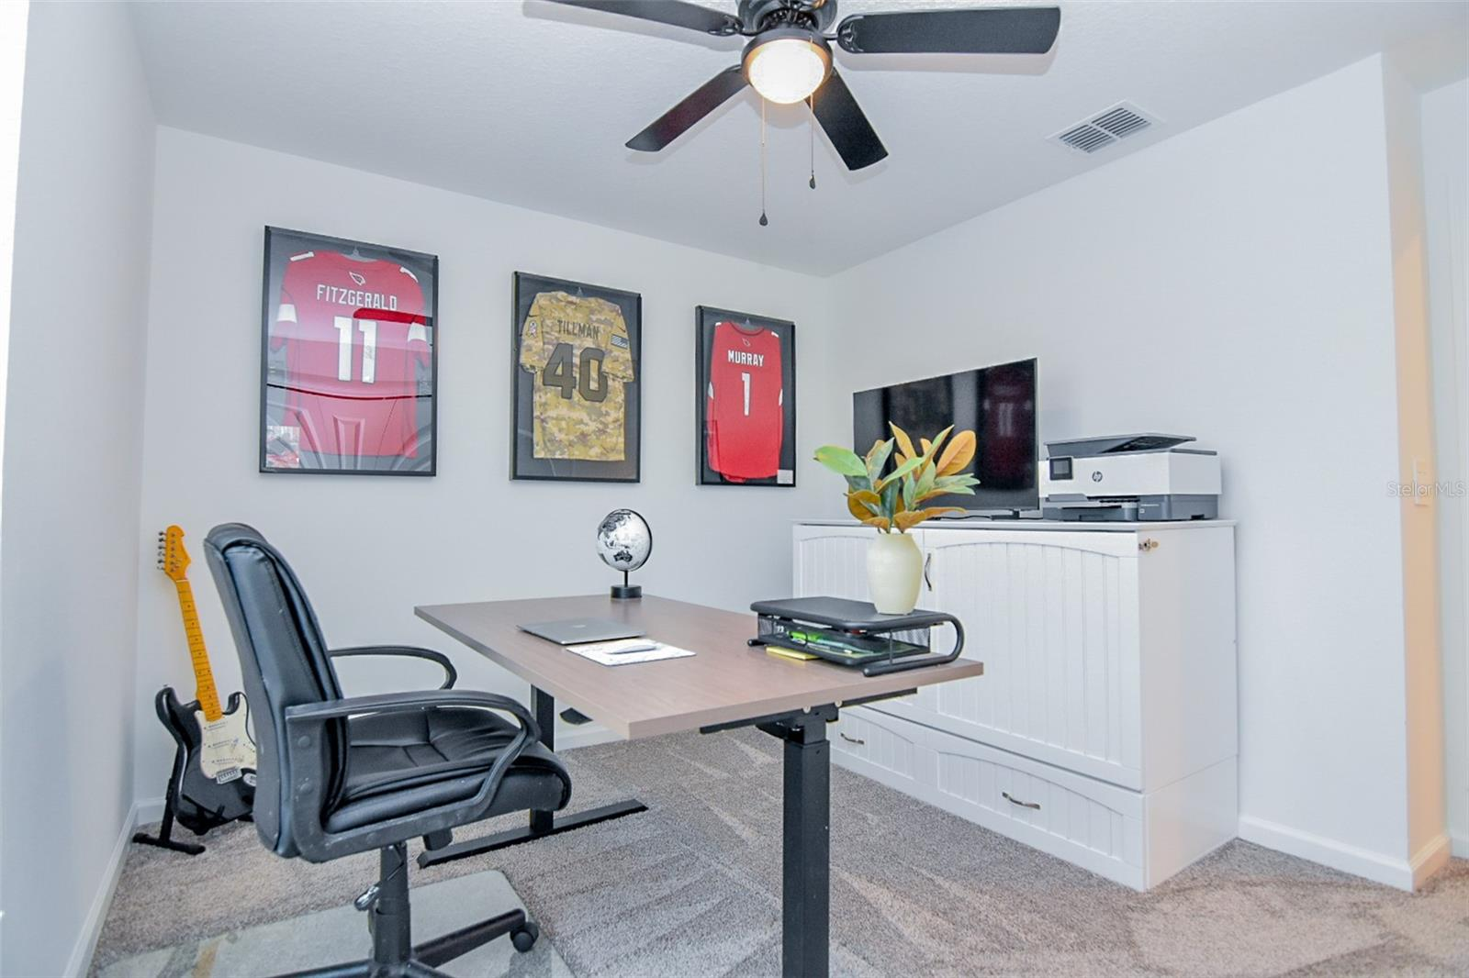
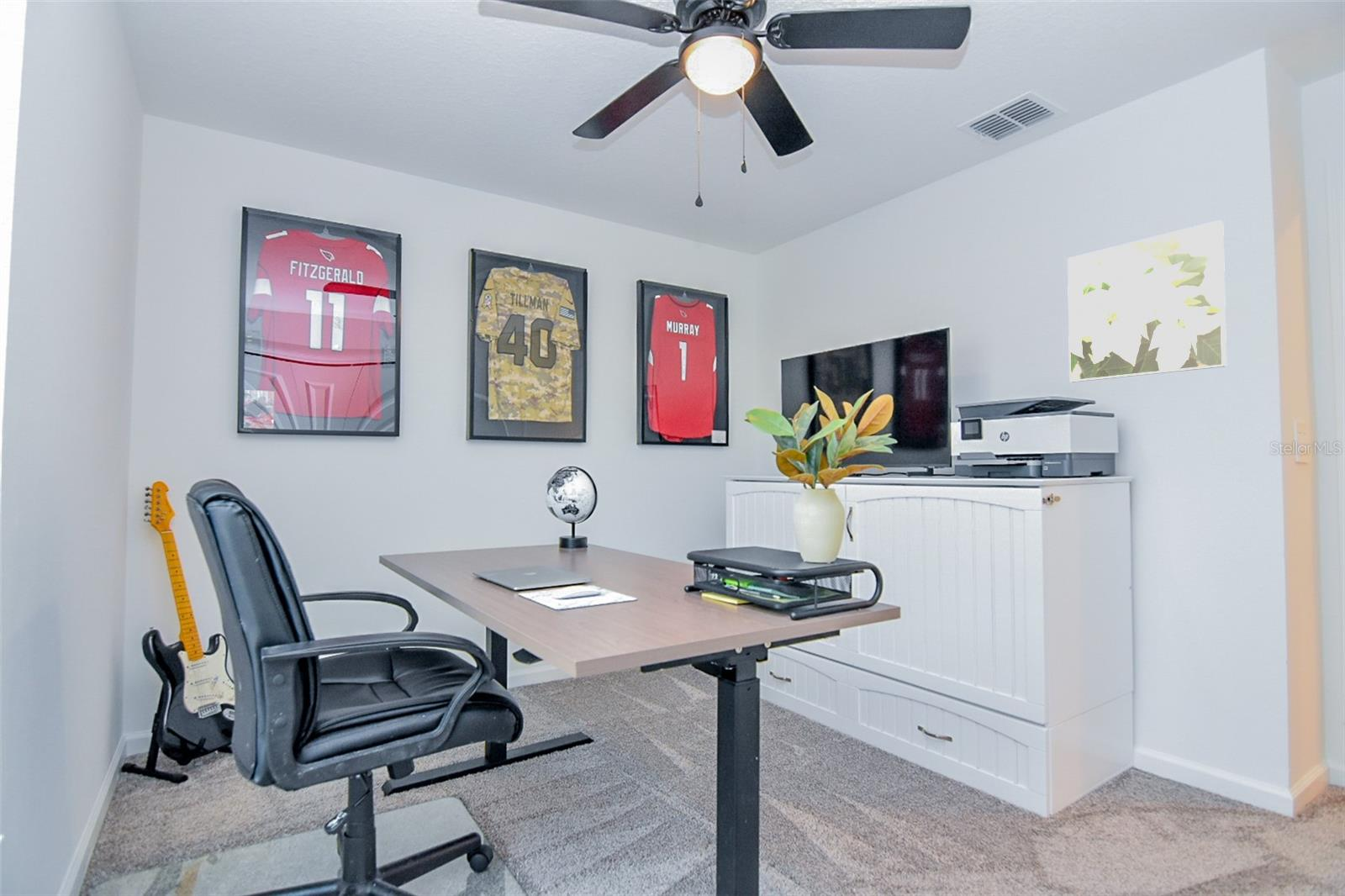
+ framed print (1140, 308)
